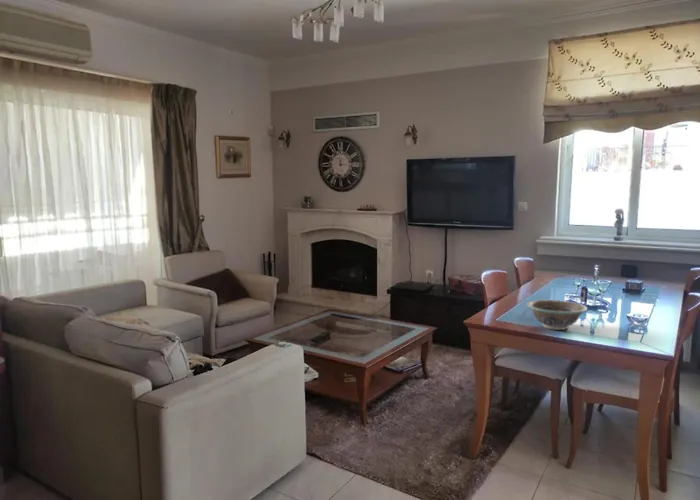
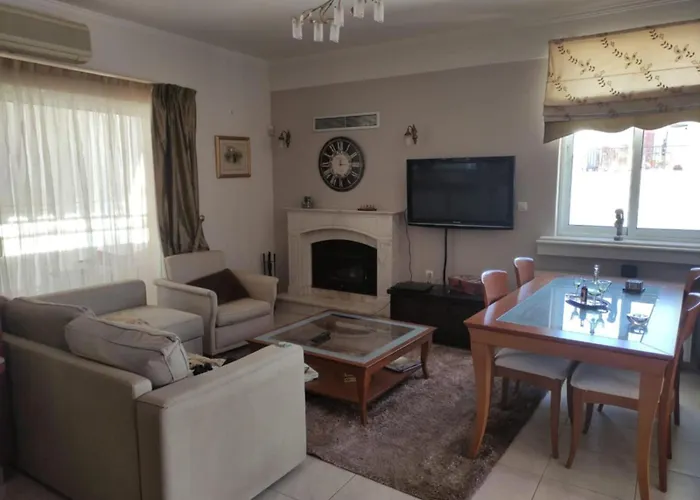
- decorative bowl (555, 316)
